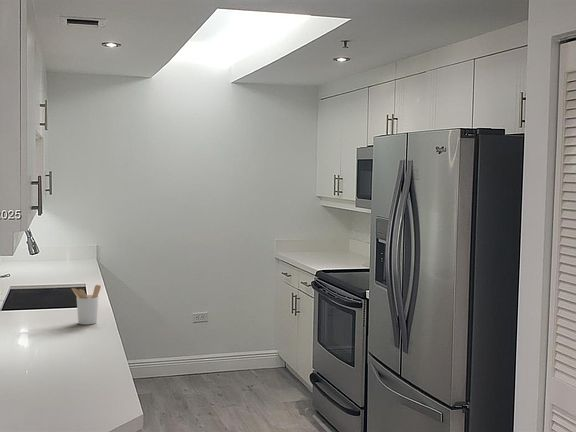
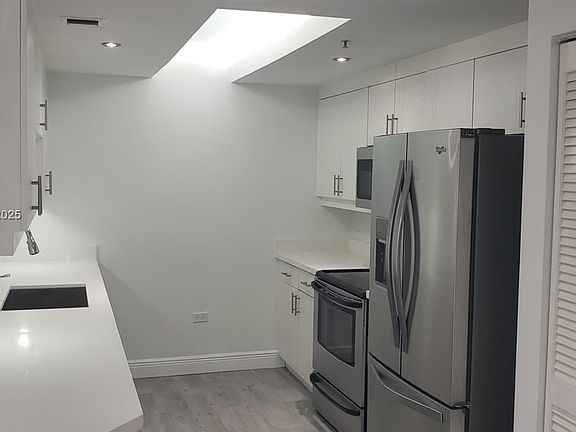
- utensil holder (84, 304)
